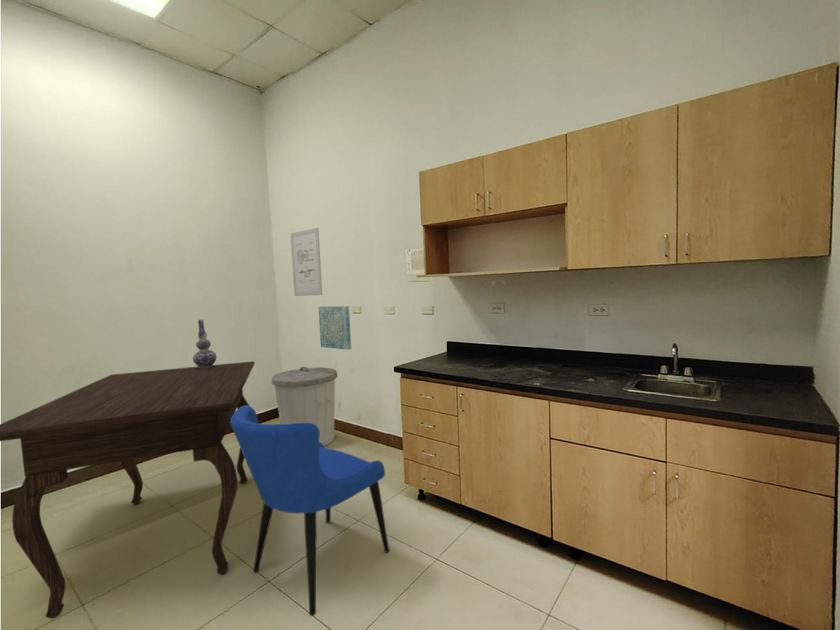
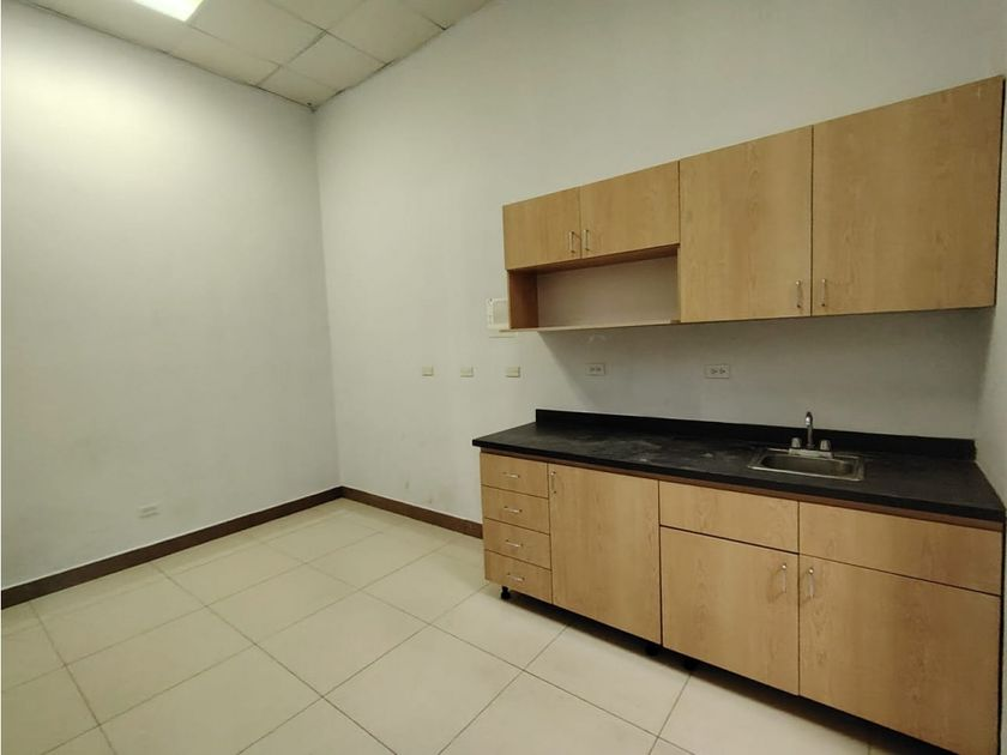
- trash can (306, 403)
- wall art (334, 327)
- dining table (163, 454)
- wall art (305, 263)
- dining chair (316, 482)
- vase (203, 343)
